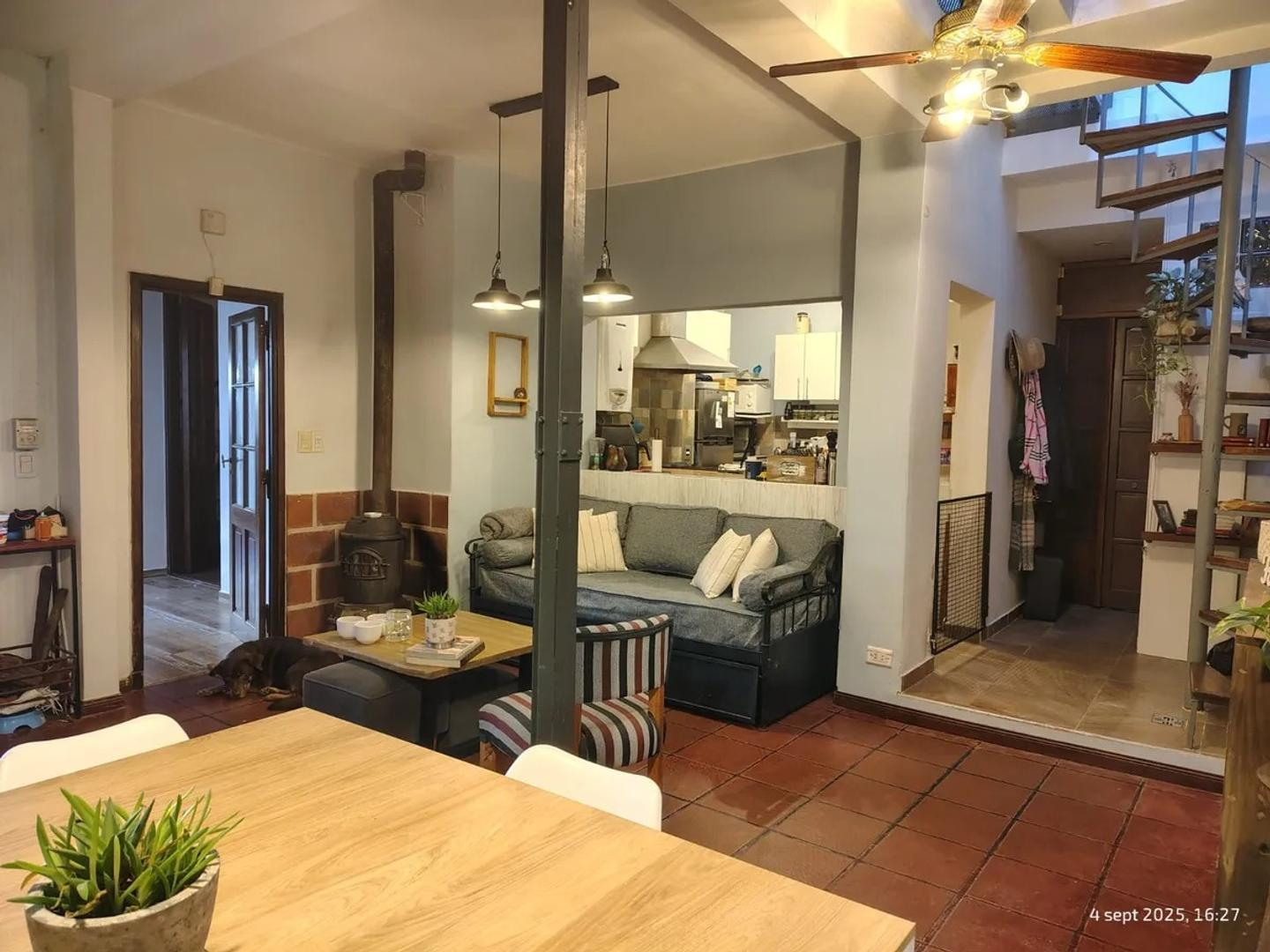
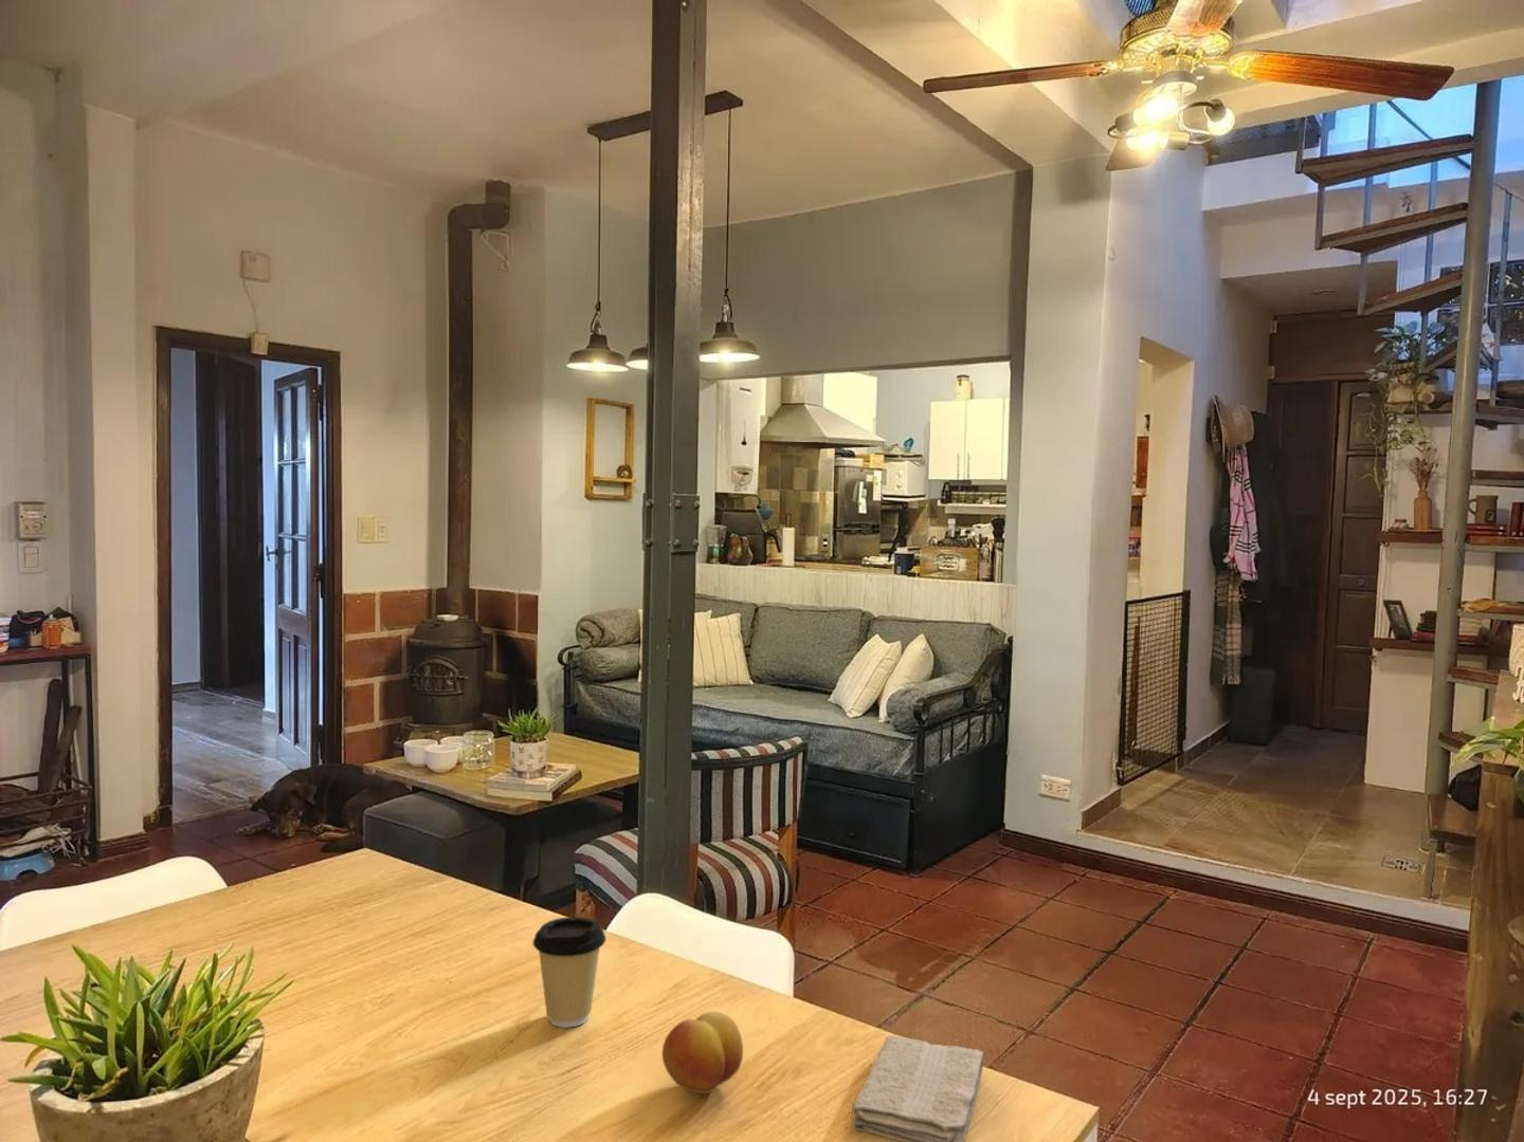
+ washcloth (919, 1084)
+ coffee cup (569, 970)
+ fruit (703, 1052)
